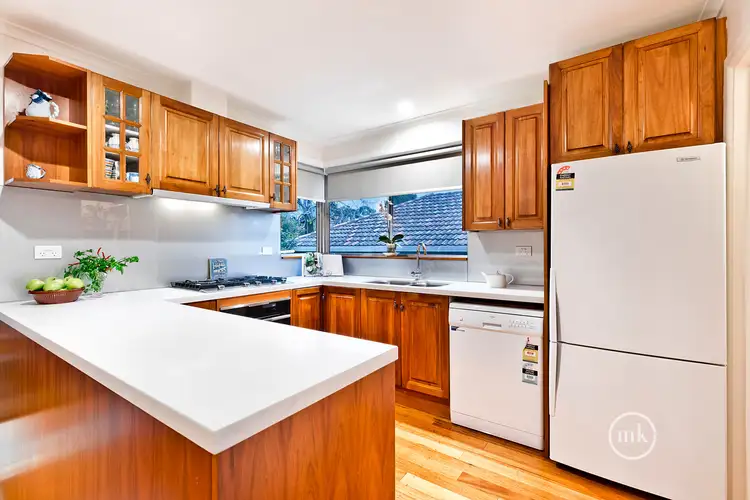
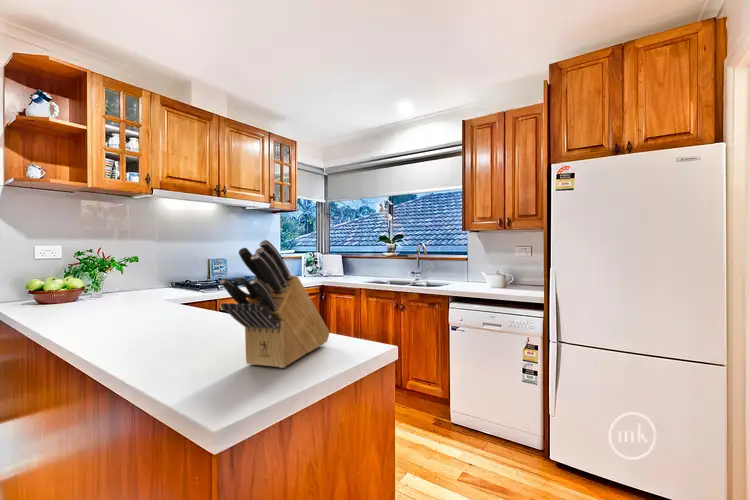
+ knife block (282, 299)
